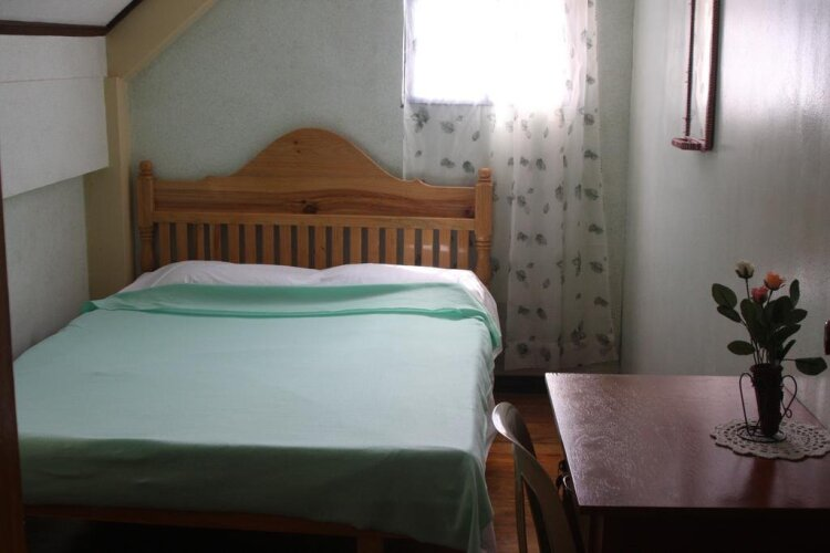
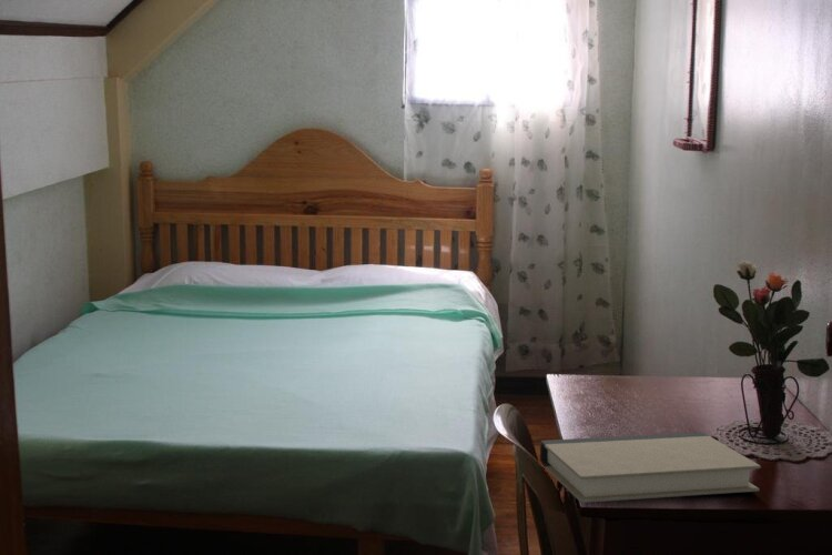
+ book (645, 464)
